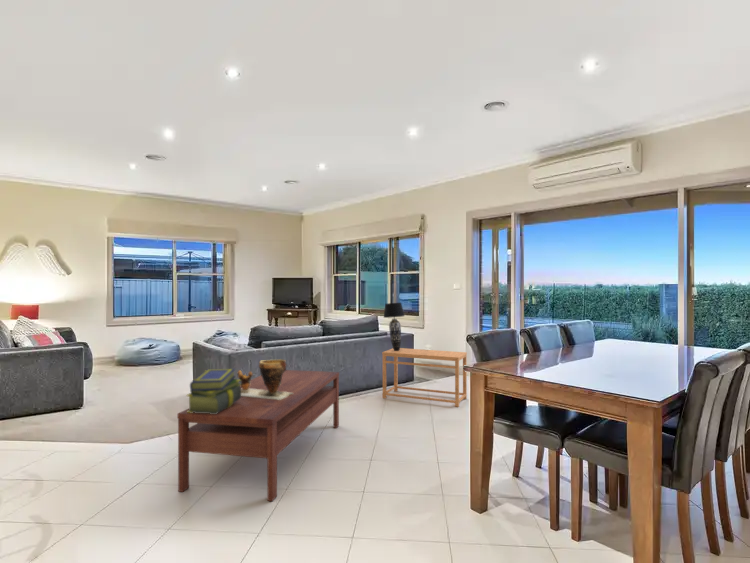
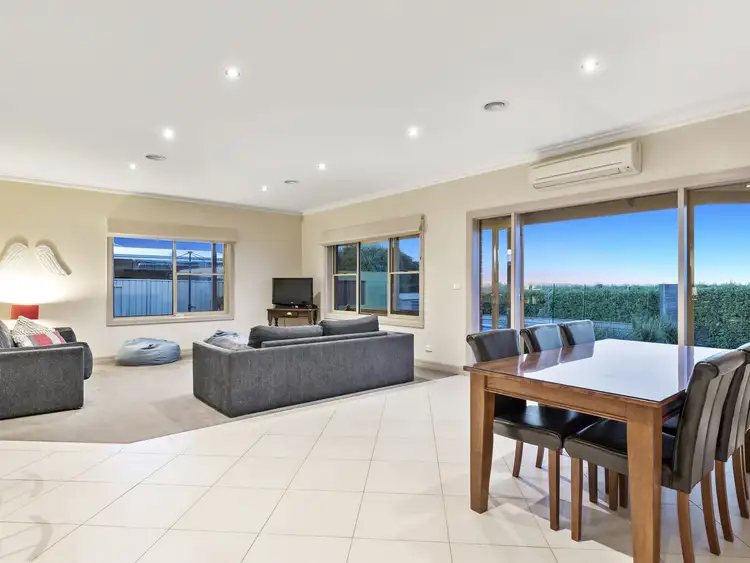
- side table (424, 365)
- stack of books (215, 389)
- coffee table (273, 420)
- clay pot (262, 376)
- table lamp (396, 326)
